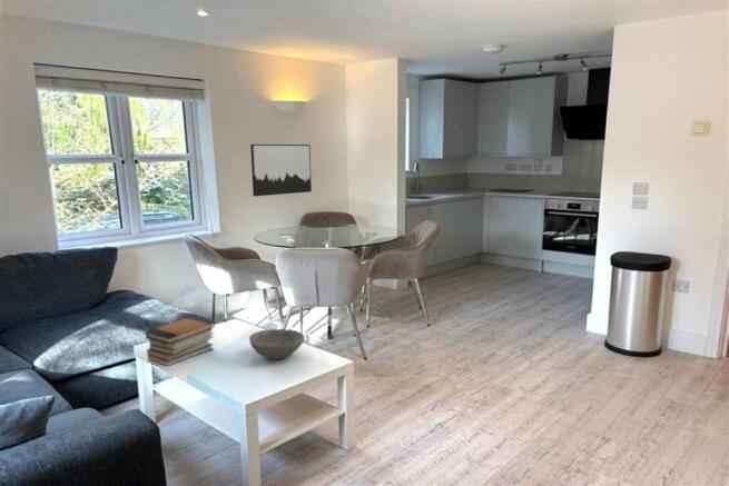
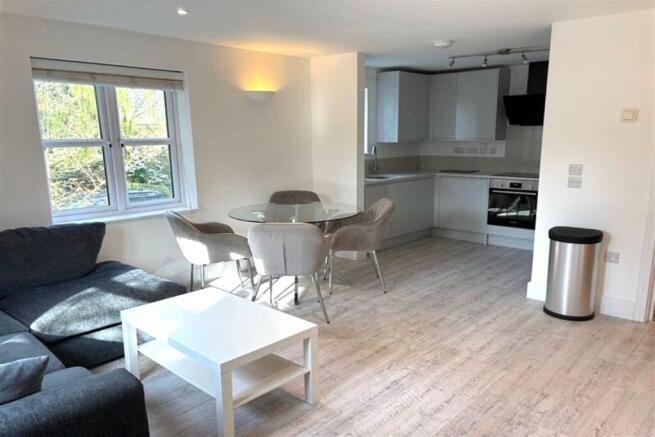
- wall art (283, 169)
- bowl (277, 346)
- book stack (181, 339)
